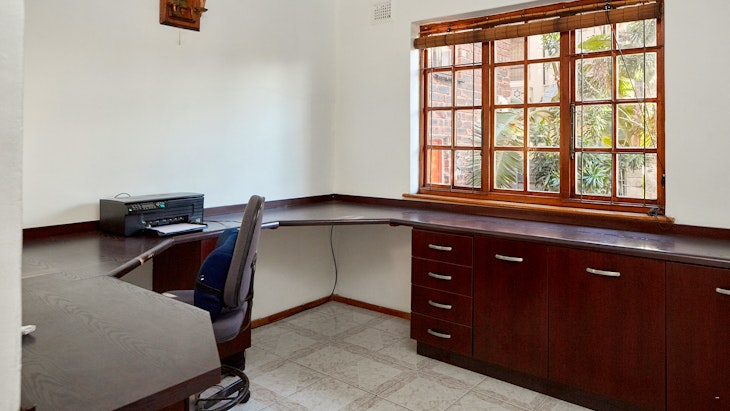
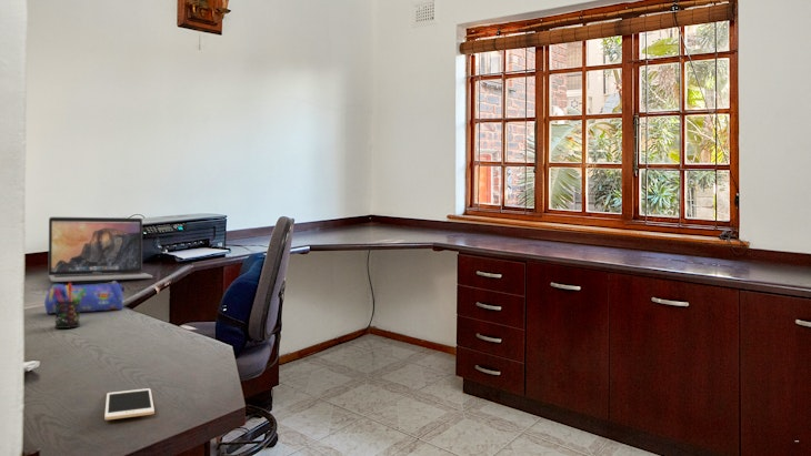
+ pen holder (70, 304)
+ pencil case (86, 296)
+ cell phone (129, 403)
+ laptop (100, 247)
